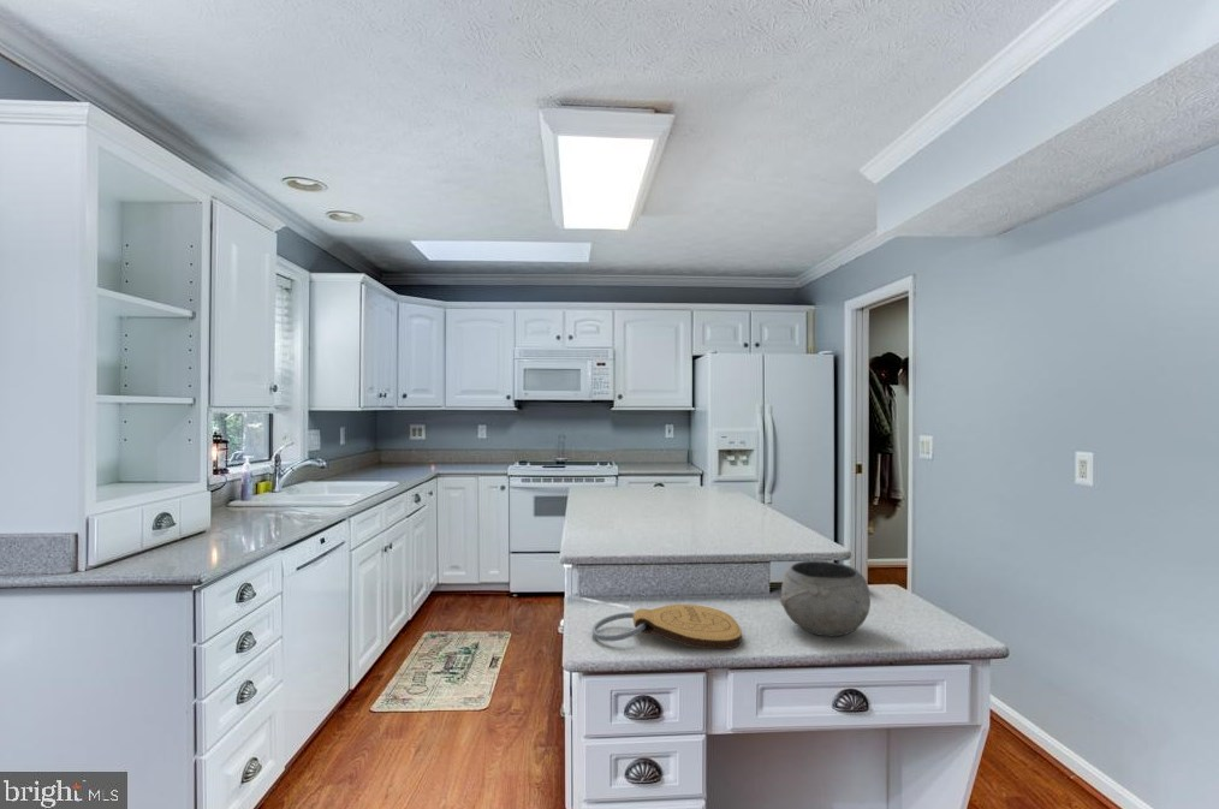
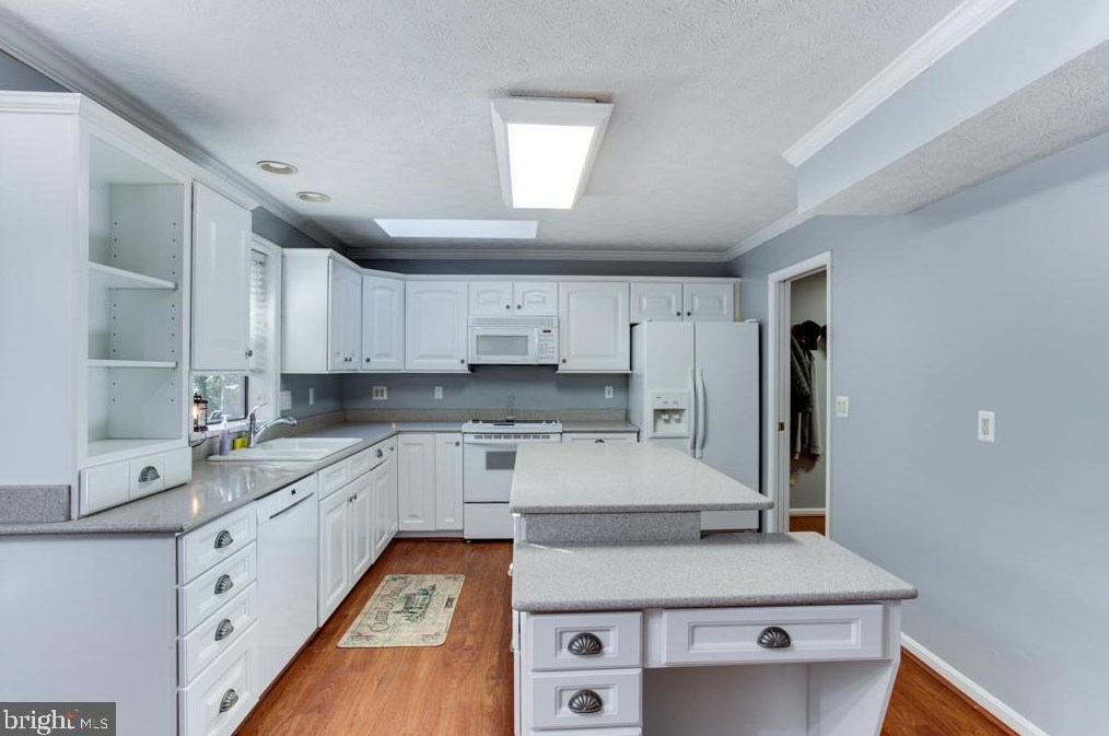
- key chain (665, 623)
- bowl (822, 599)
